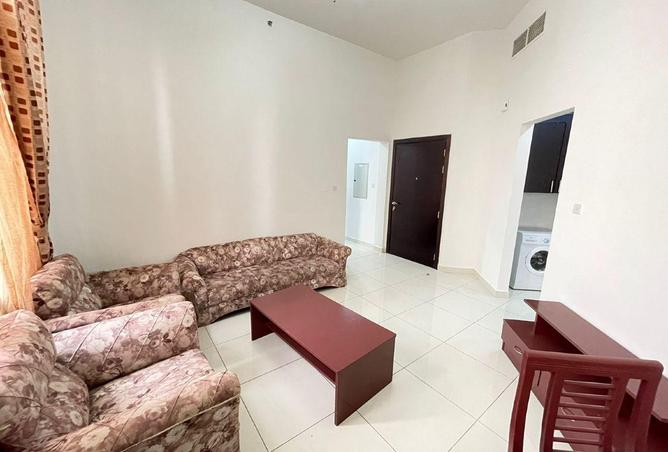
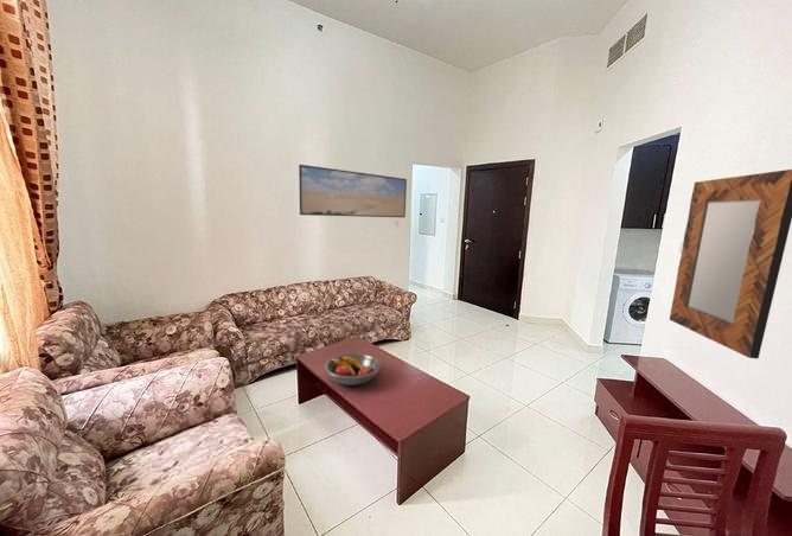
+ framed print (359, 194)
+ home mirror (722, 260)
+ fruit bowl (352, 369)
